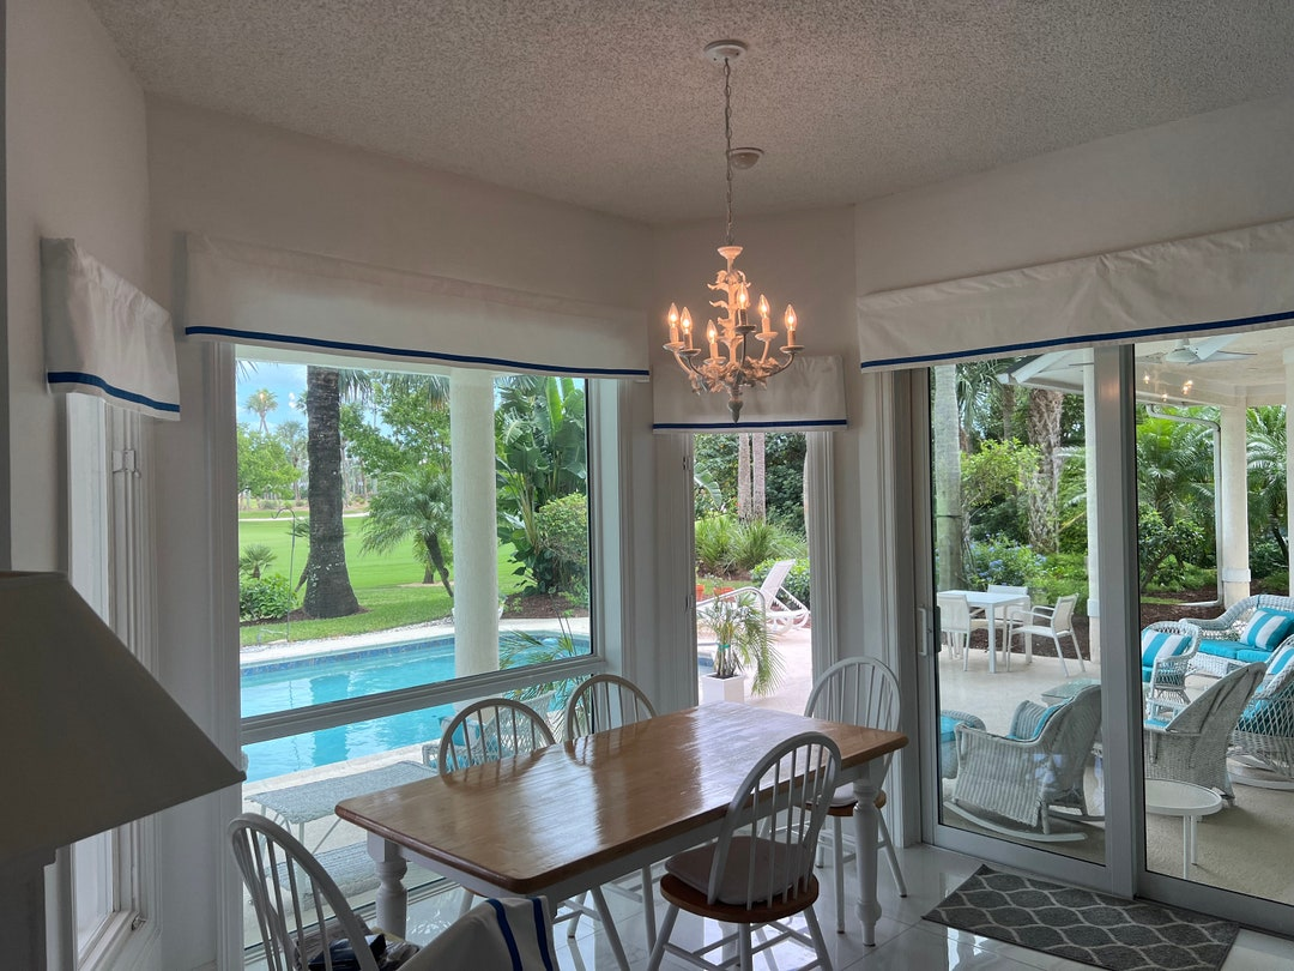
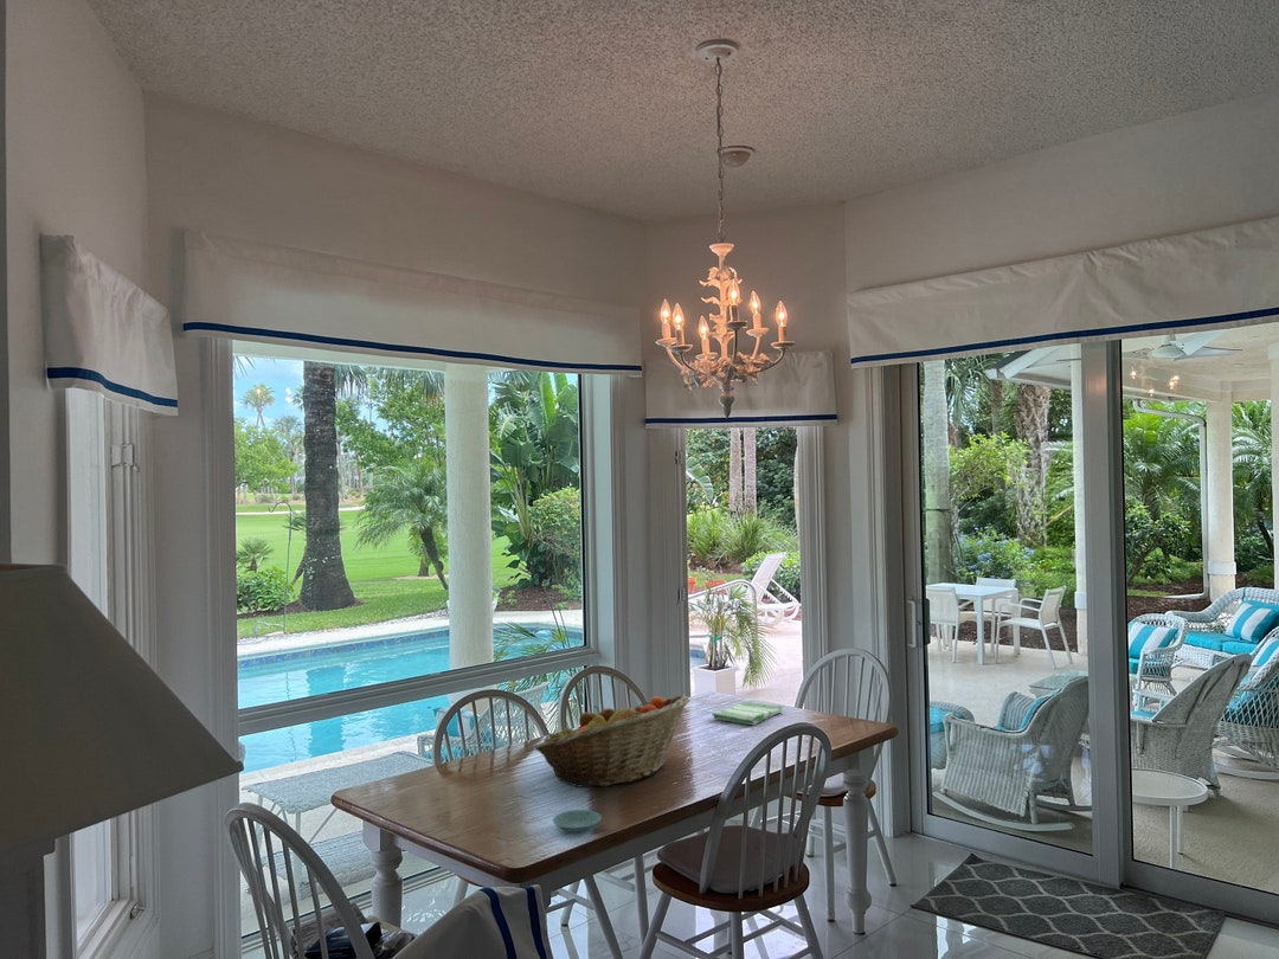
+ fruit basket (615, 734)
+ saucer (577, 823)
+ dish towel (747, 712)
